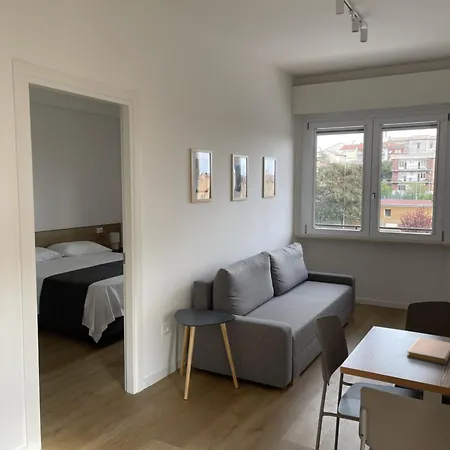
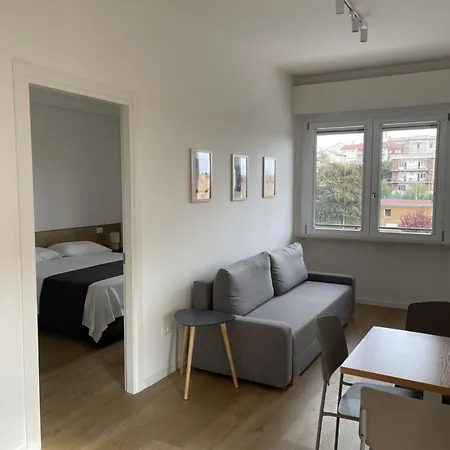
- notebook (431, 350)
